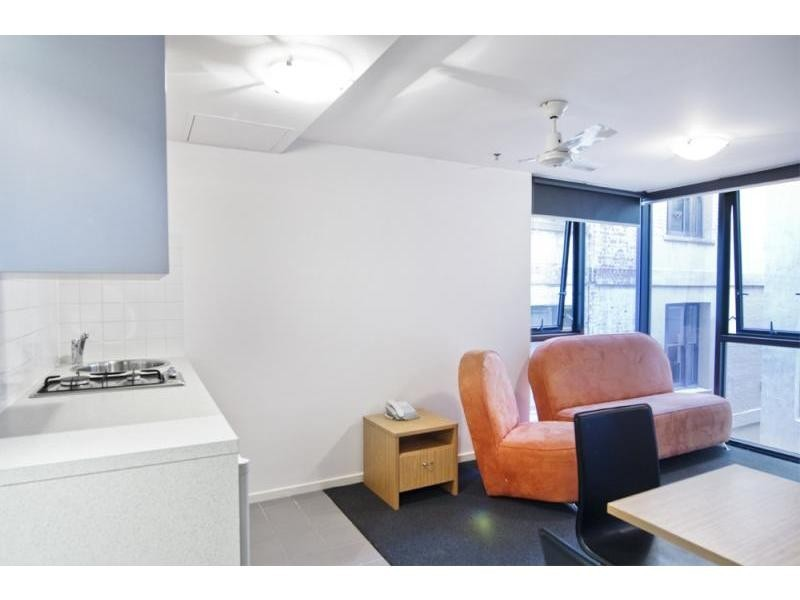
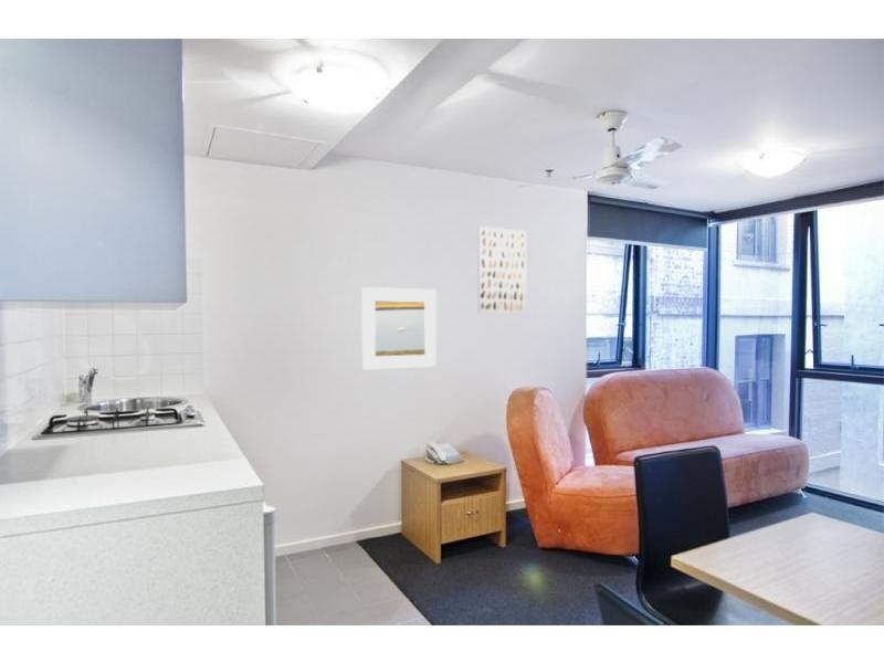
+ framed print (400, 328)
+ wall art (502, 271)
